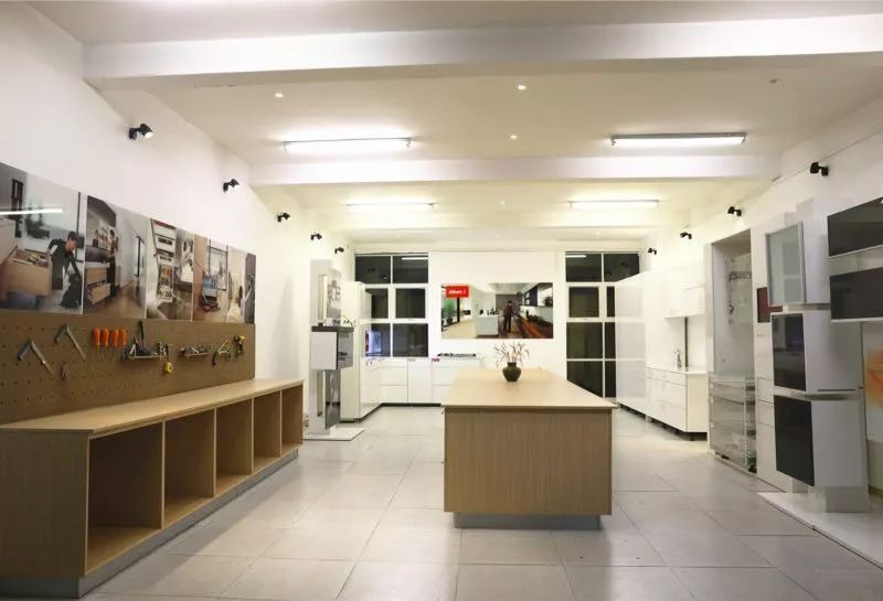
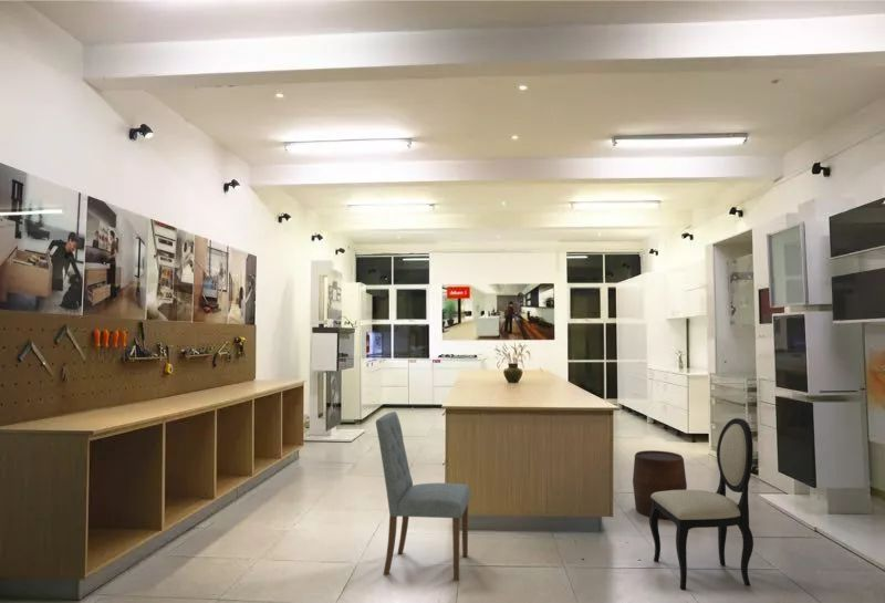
+ dining chair (424, 489)
+ stool (659, 484)
+ dining chair (702, 496)
